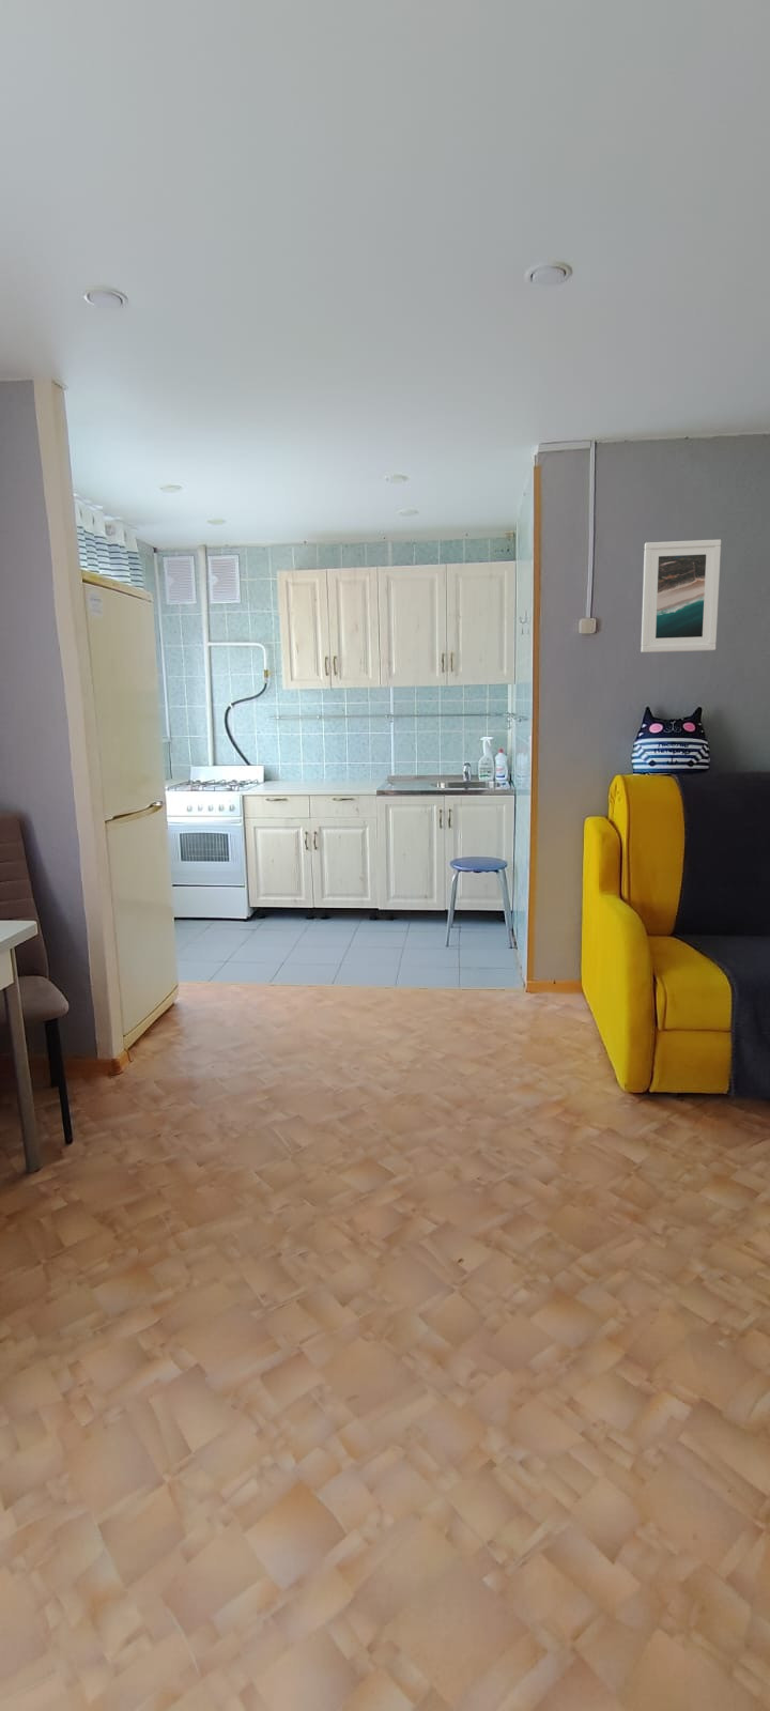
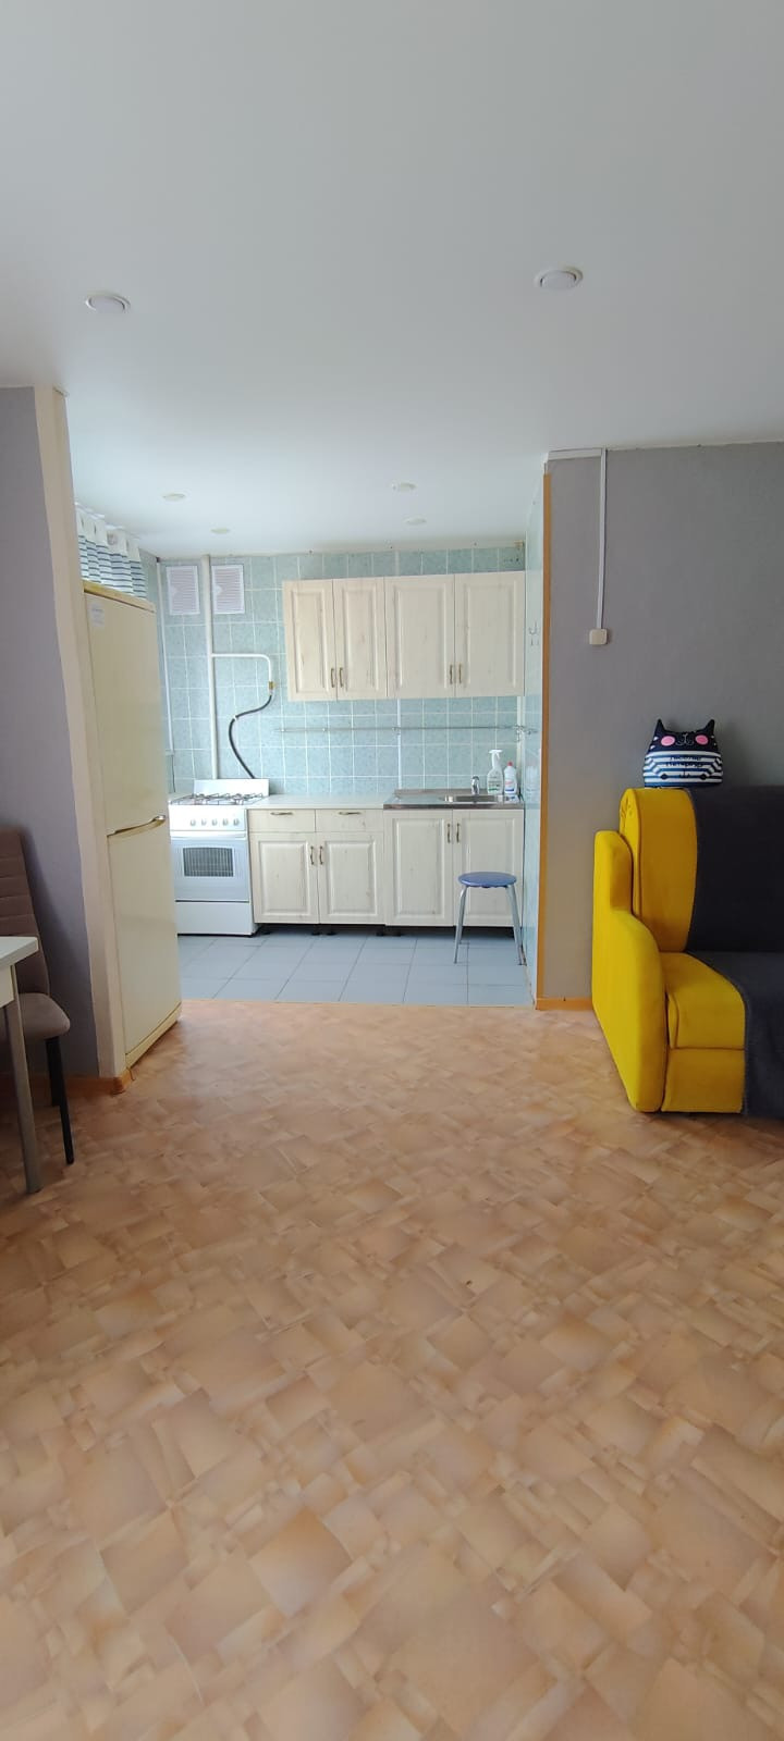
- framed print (681, 597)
